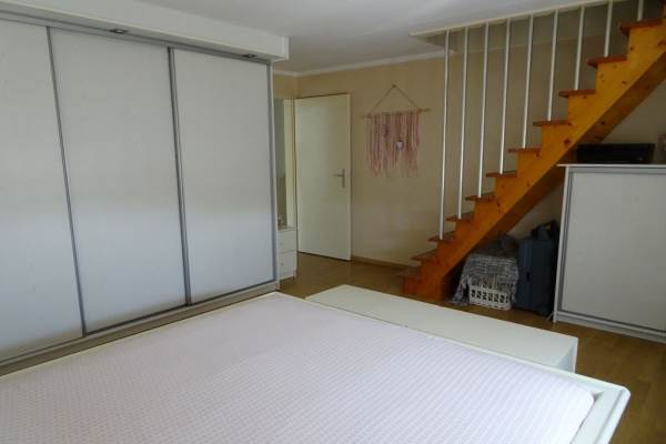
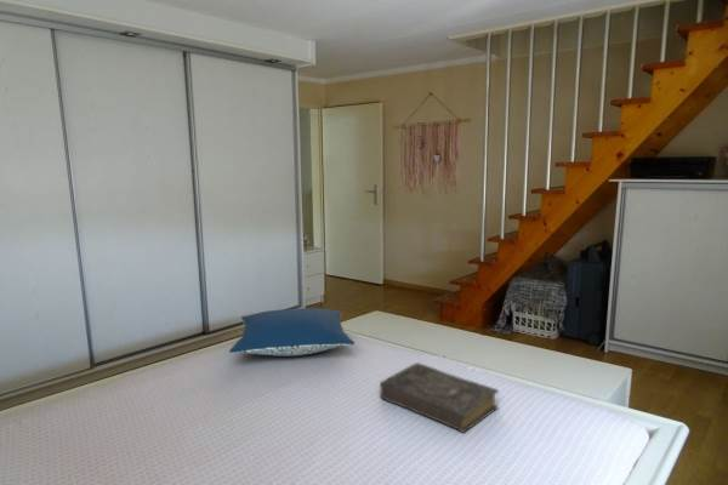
+ book (437, 393)
+ pillow (292, 329)
